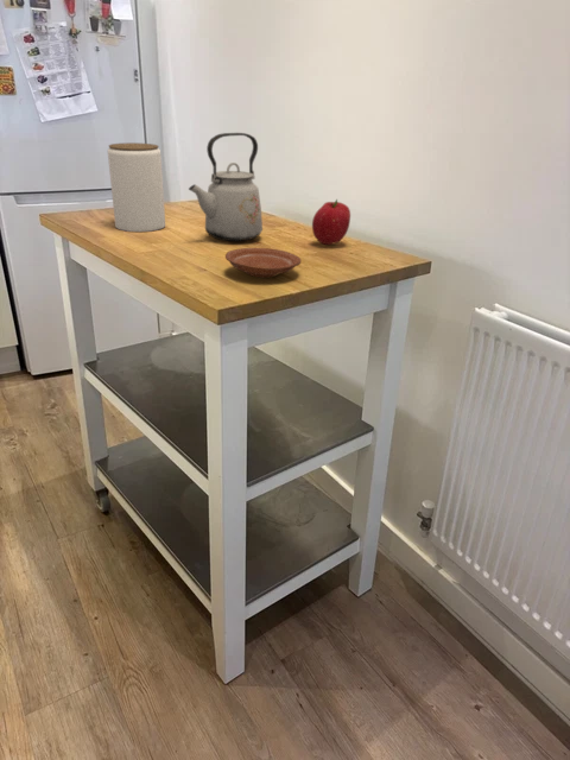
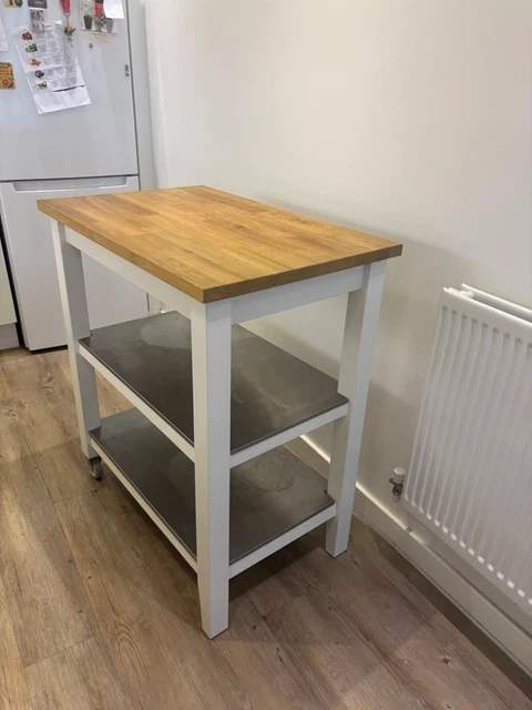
- fruit (330, 221)
- jar (137, 186)
- kettle (223, 188)
- plate (262, 264)
